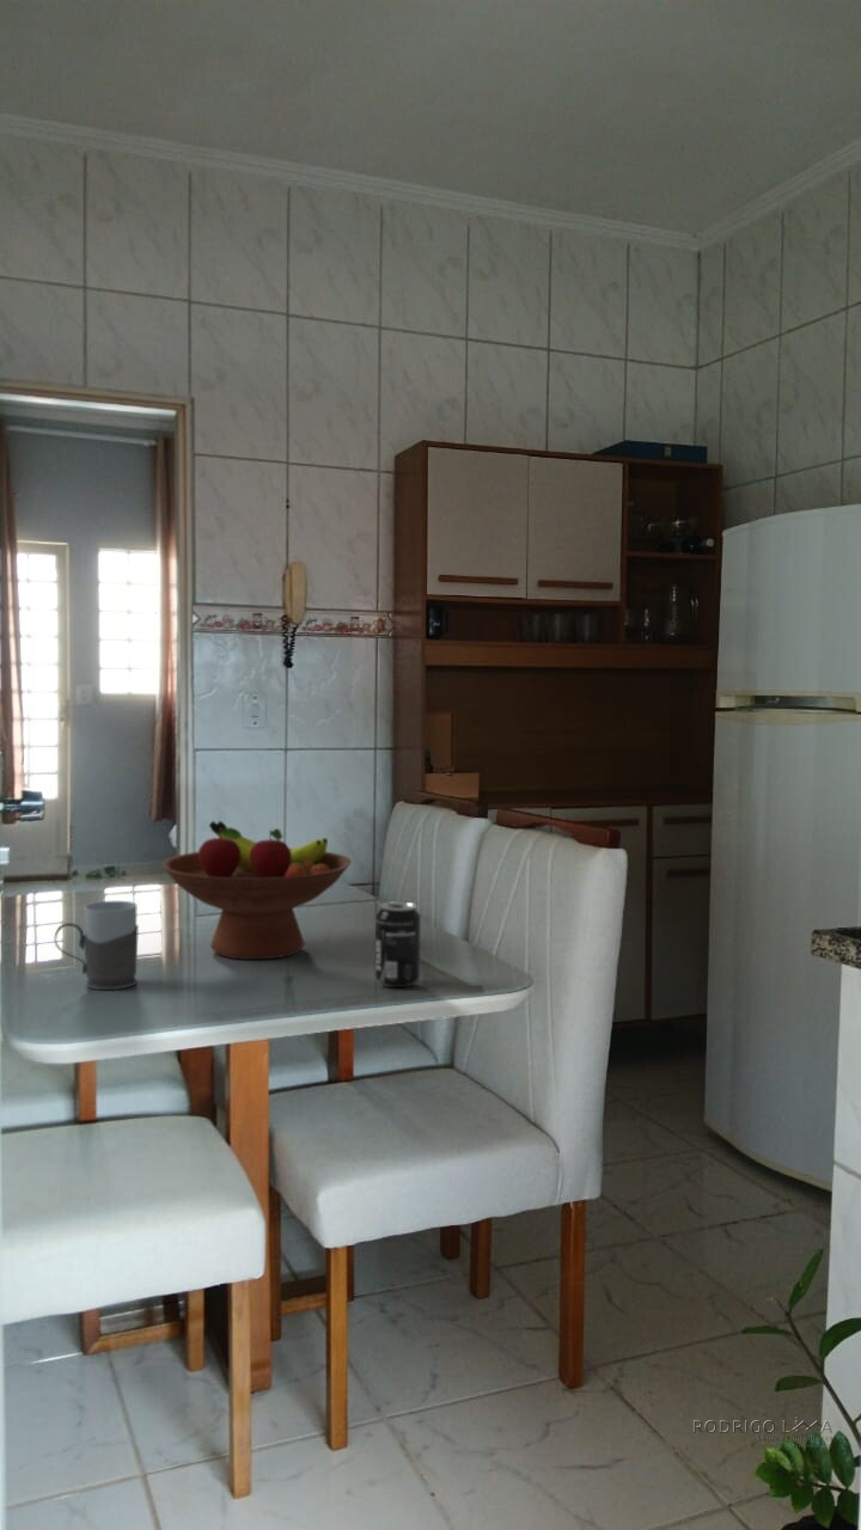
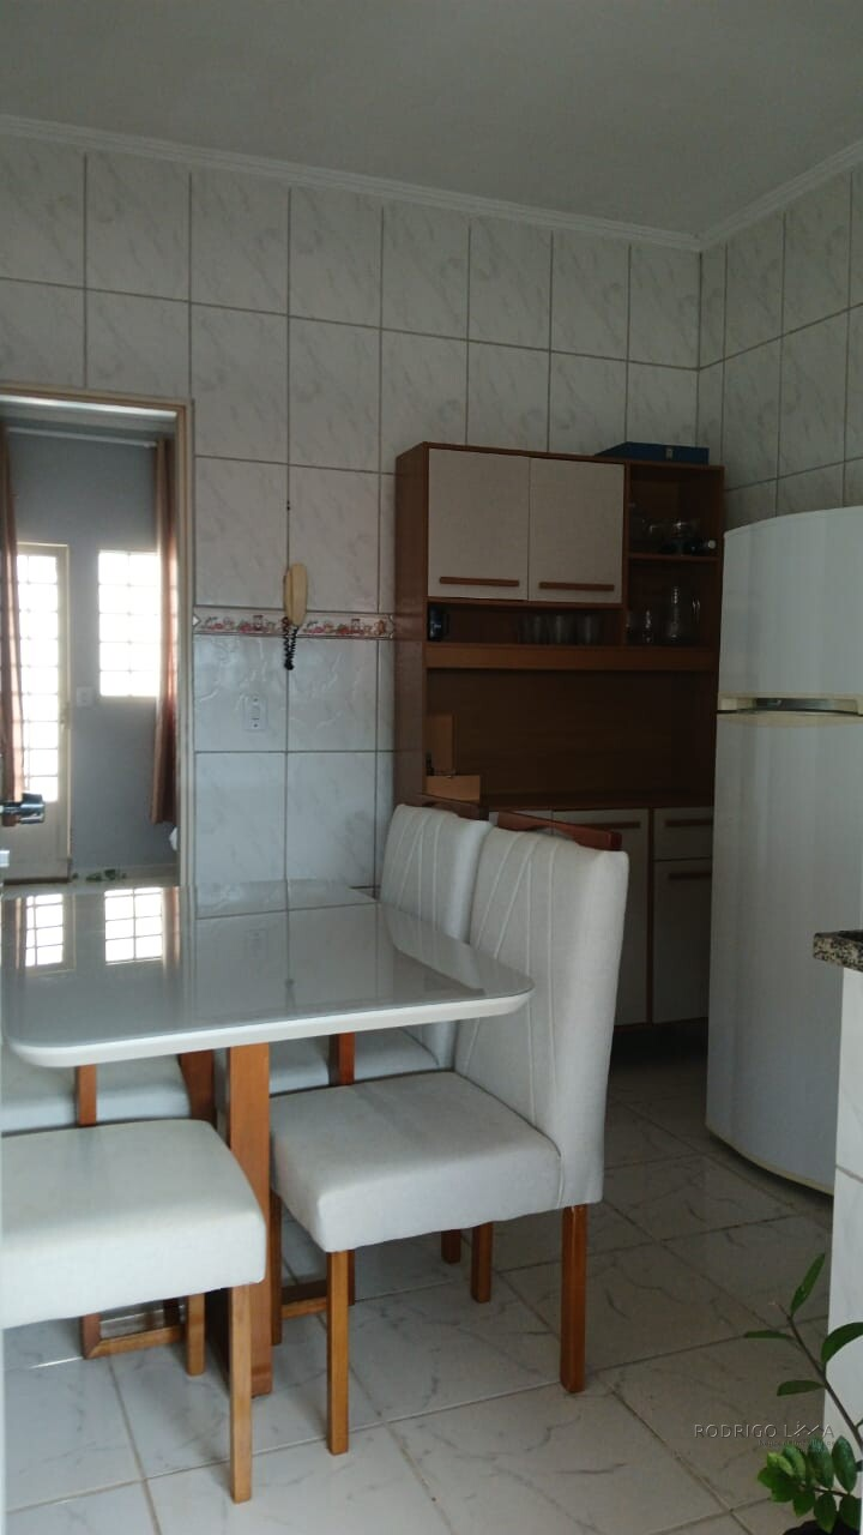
- mug (97, 944)
- beverage can (397, 944)
- fruit bowl (257, 888)
